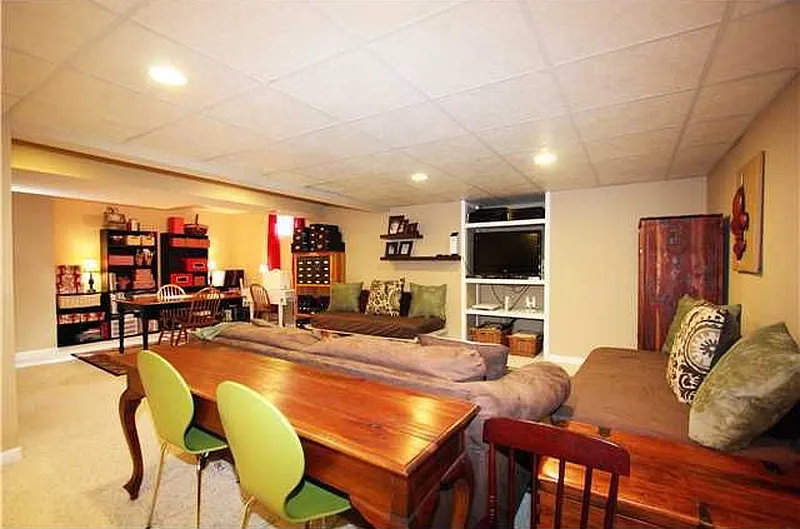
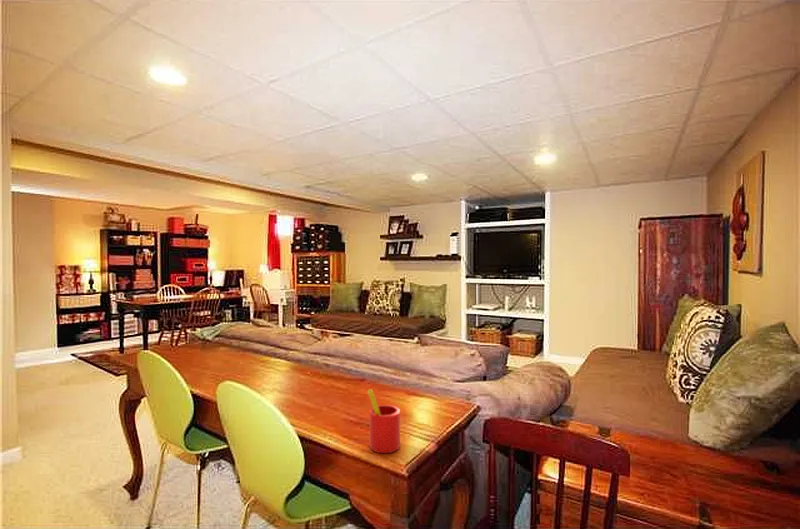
+ straw (382, 416)
